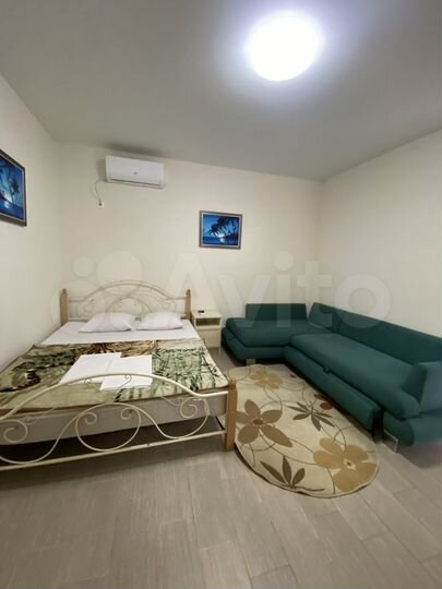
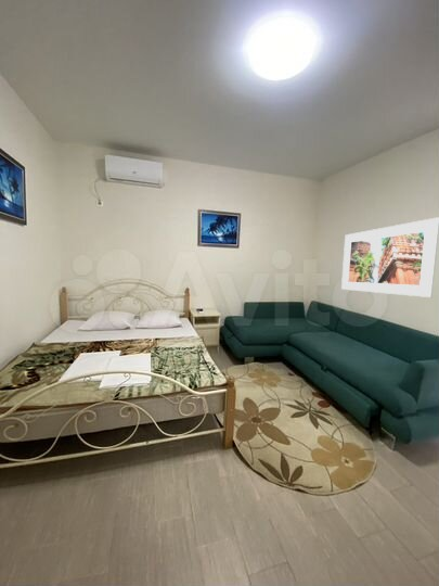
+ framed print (380, 260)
